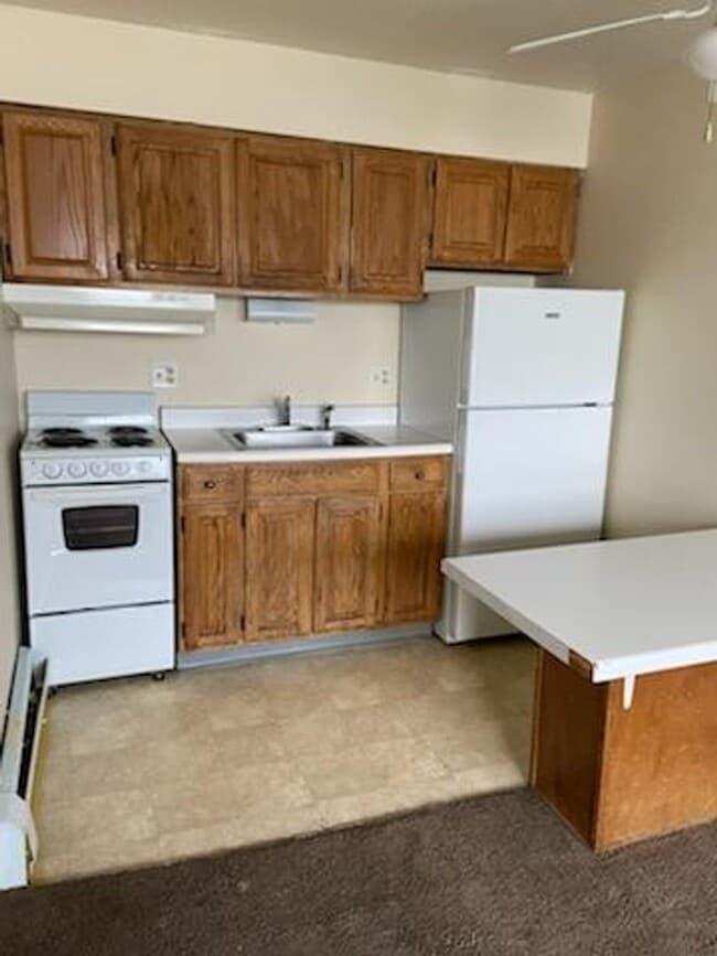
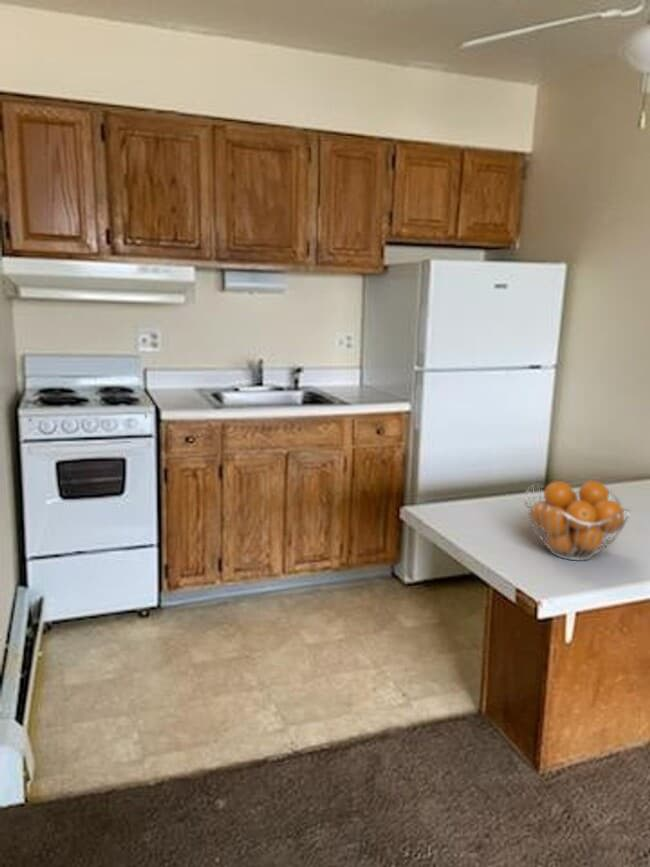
+ fruit basket (574, 517)
